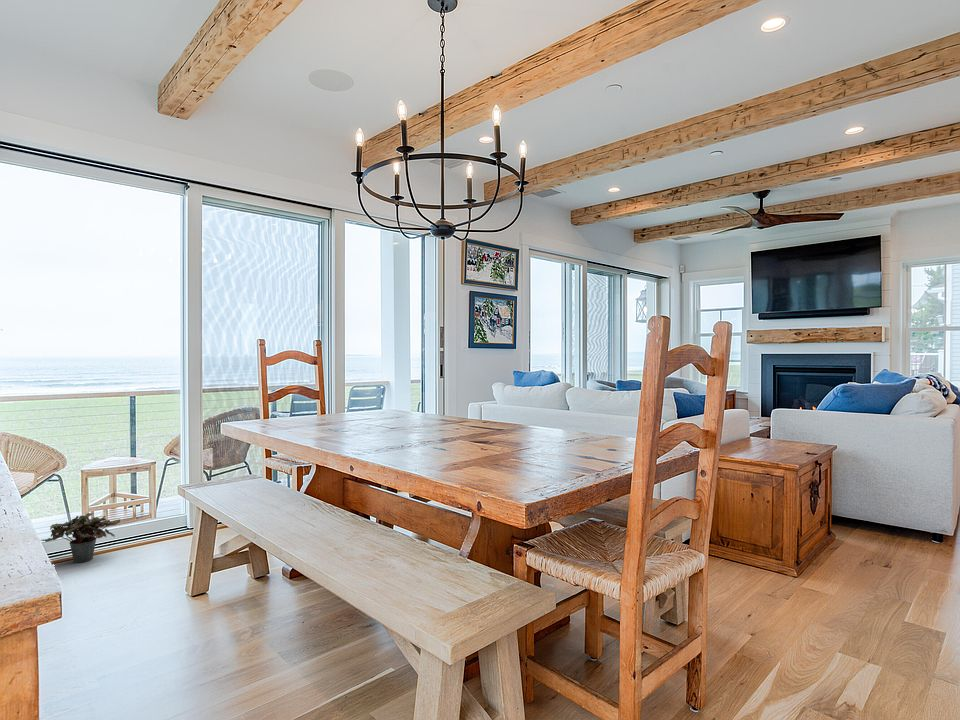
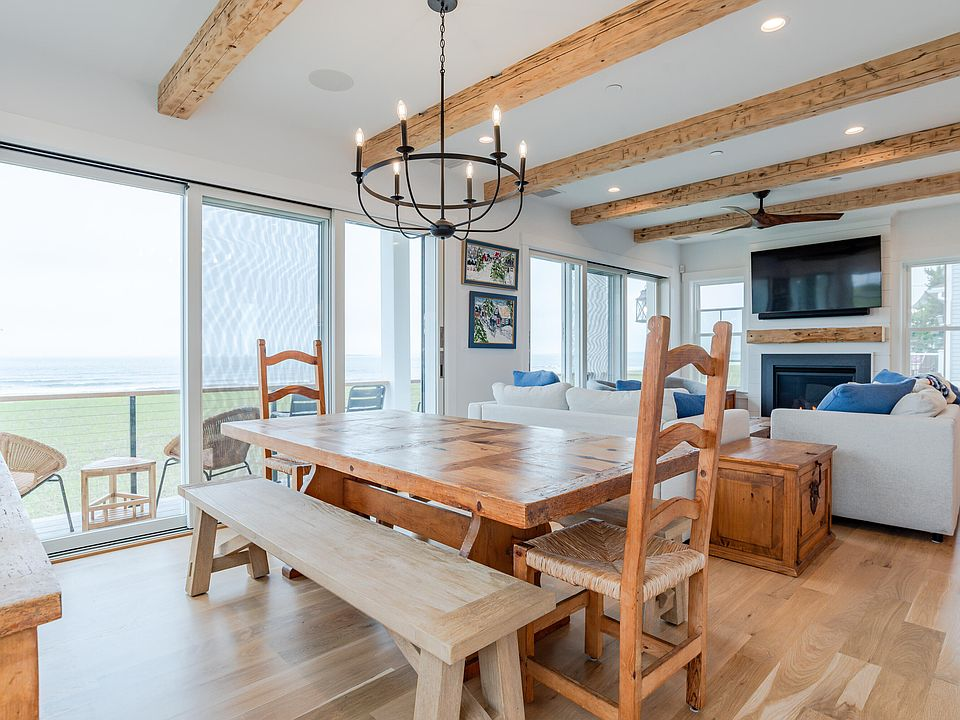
- potted plant (82, 537)
